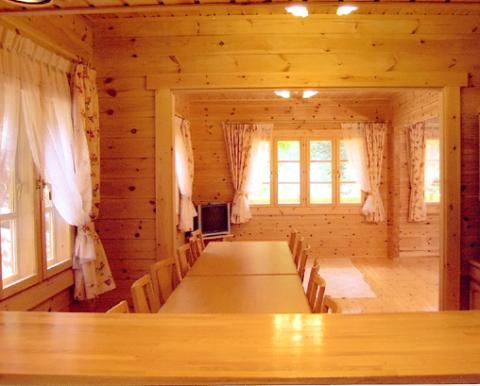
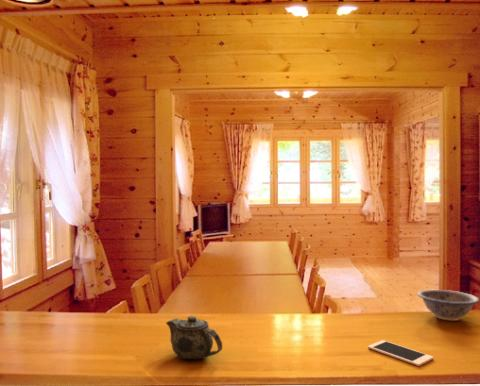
+ chinaware (193, 336)
+ cell phone (399, 352)
+ bowl (447, 306)
